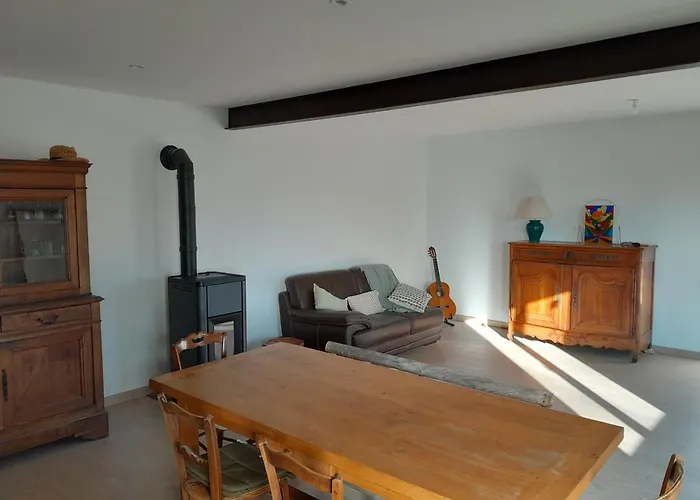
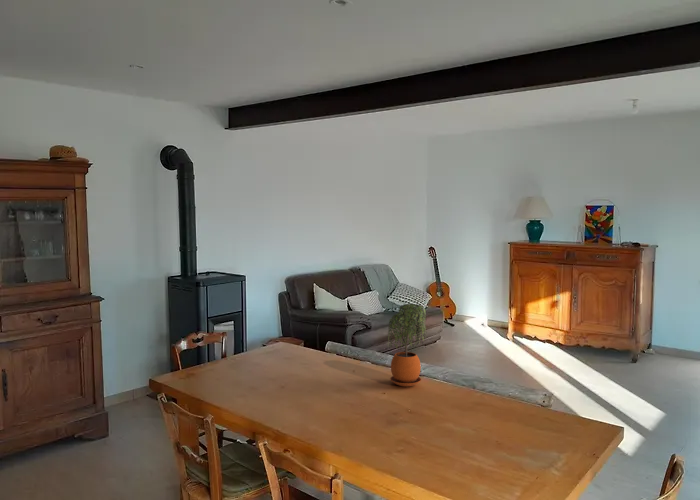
+ potted plant (406, 343)
